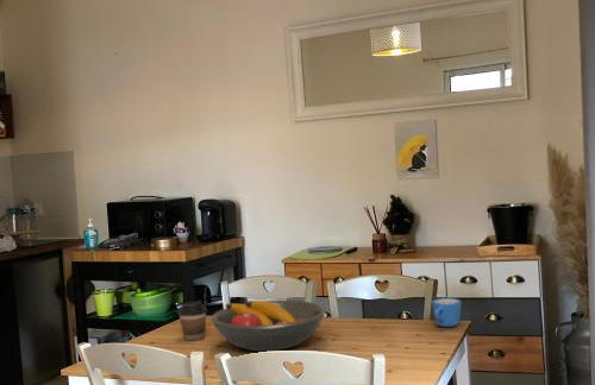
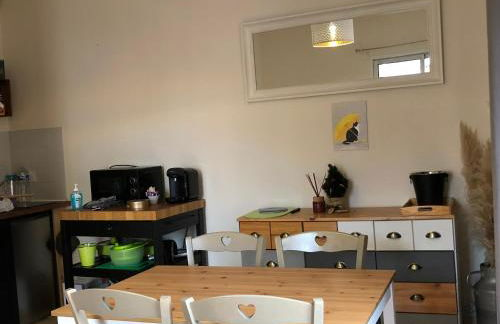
- fruit bowl (269, 323)
- mug (444, 314)
- coffee cup (193, 318)
